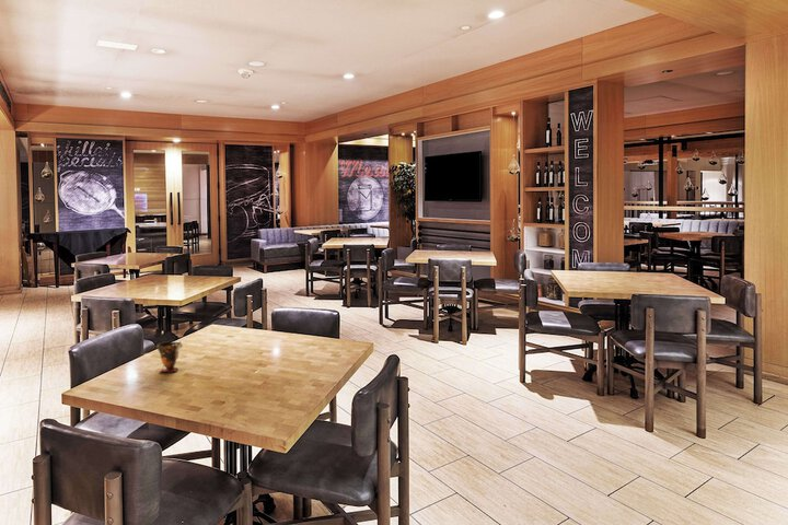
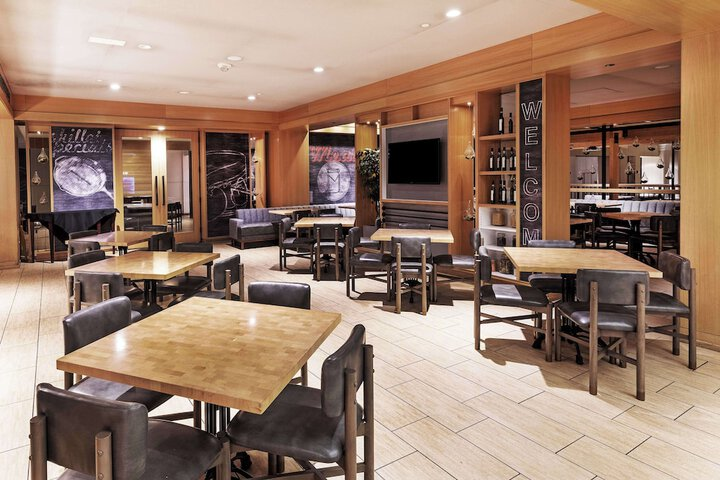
- cup (170, 357)
